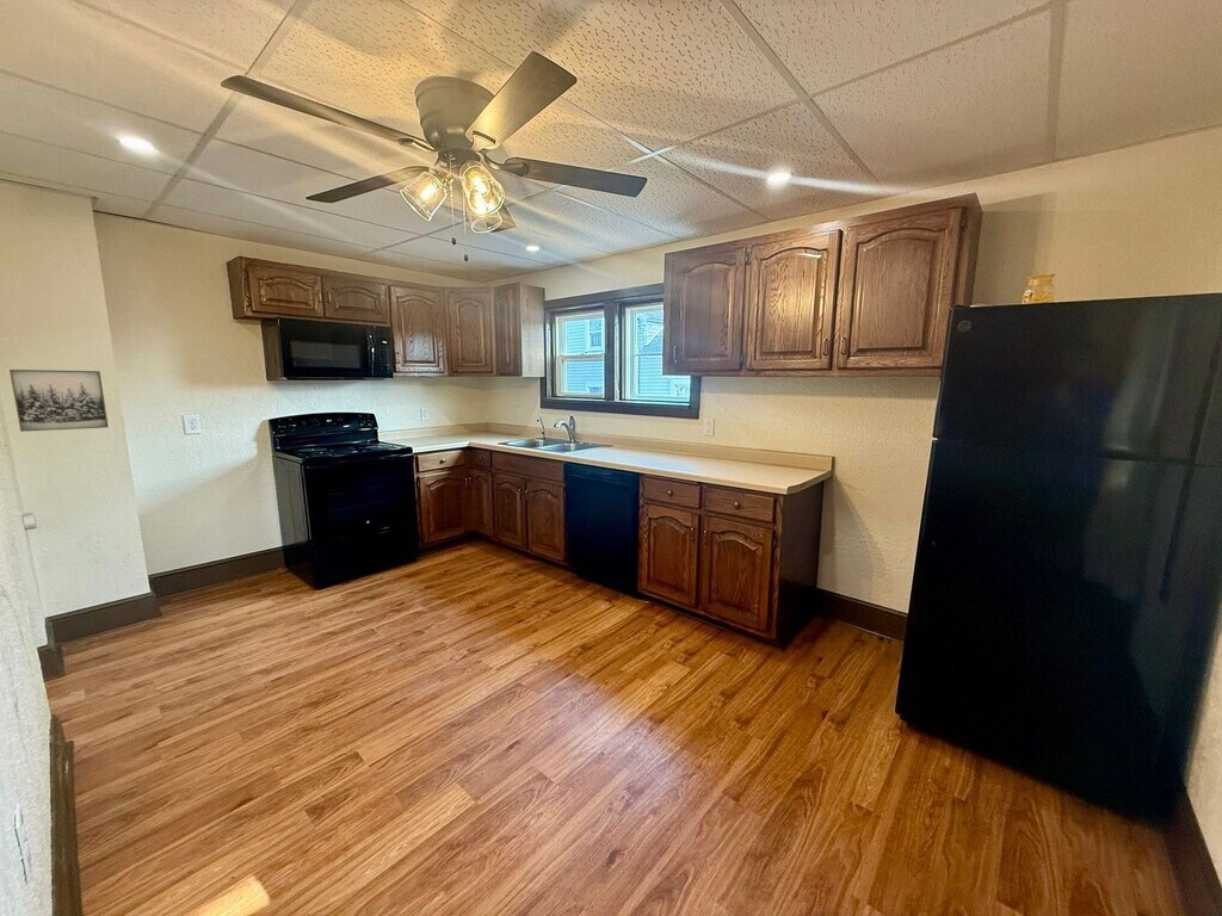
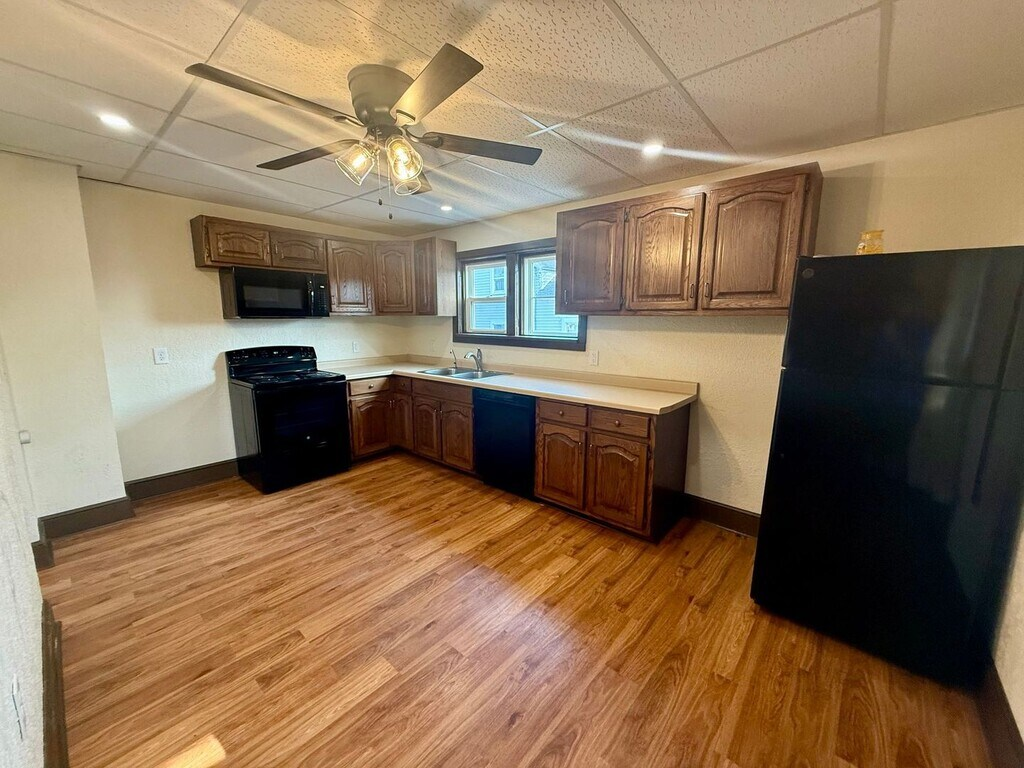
- wall art (61, 400)
